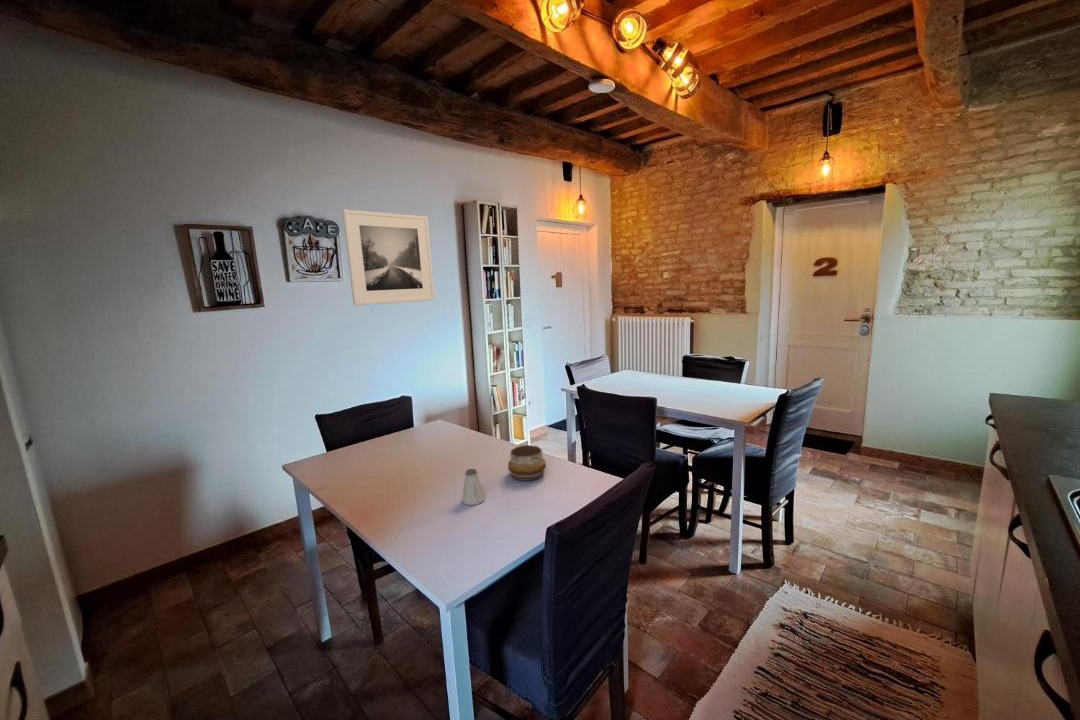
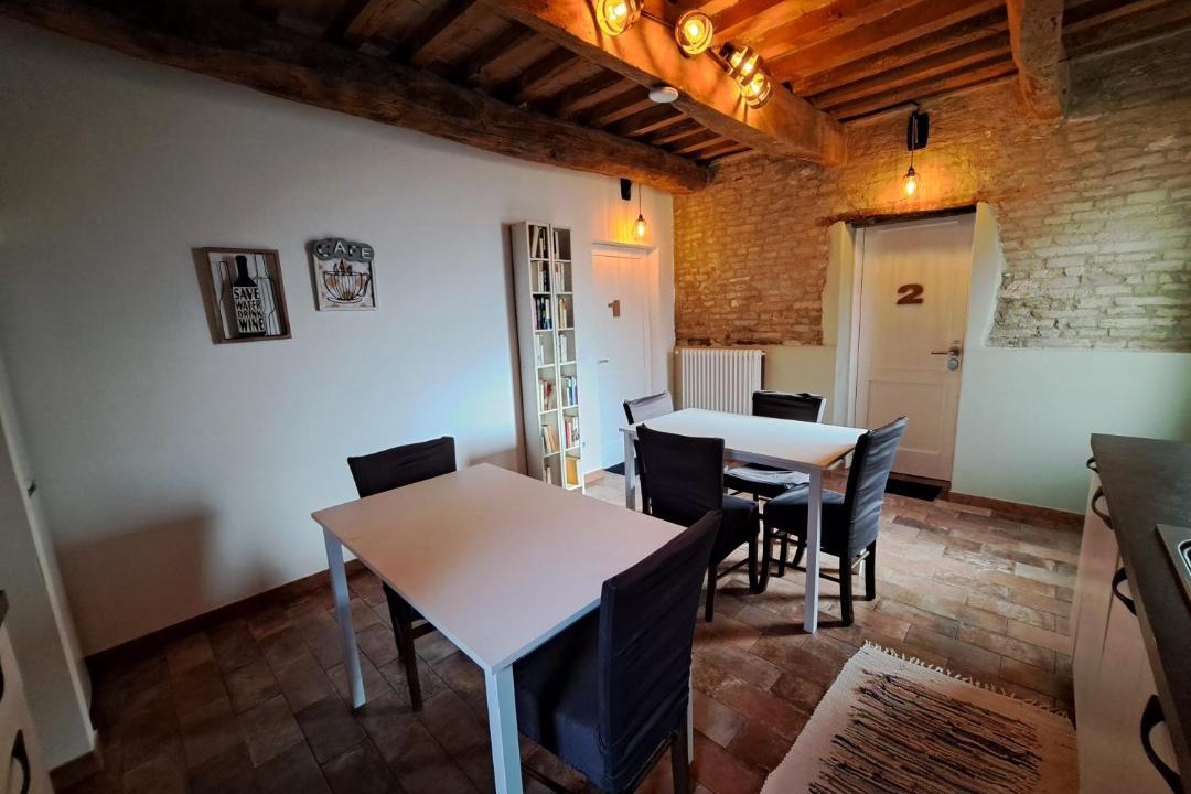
- decorative bowl (526, 462)
- saltshaker (472, 485)
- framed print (392, 258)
